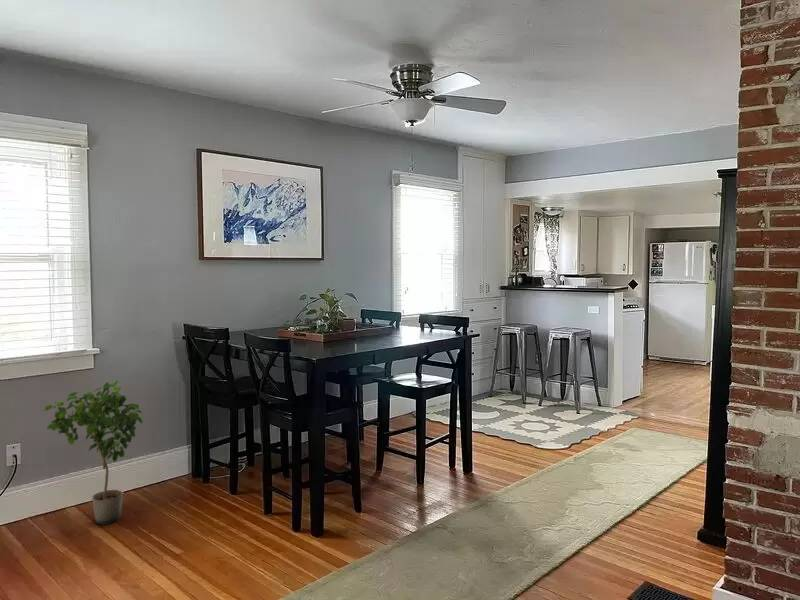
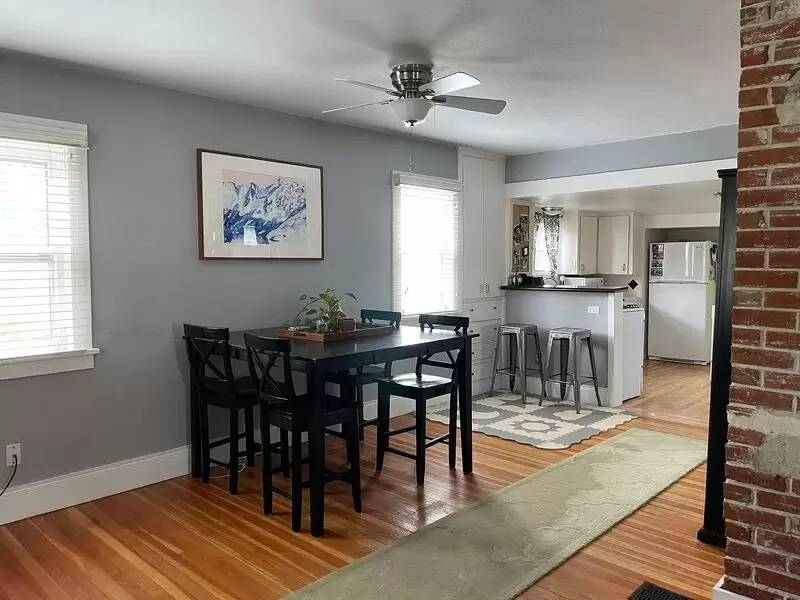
- potted plant (100, 454)
